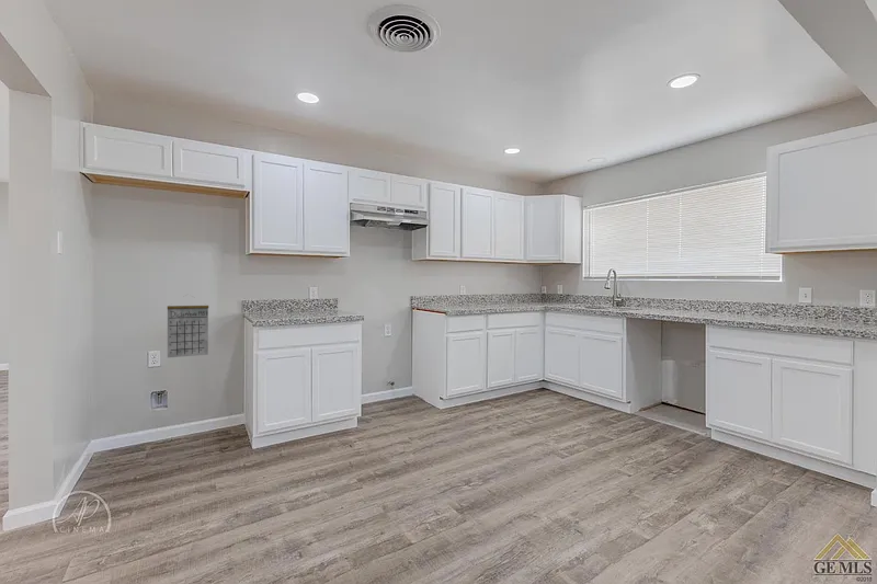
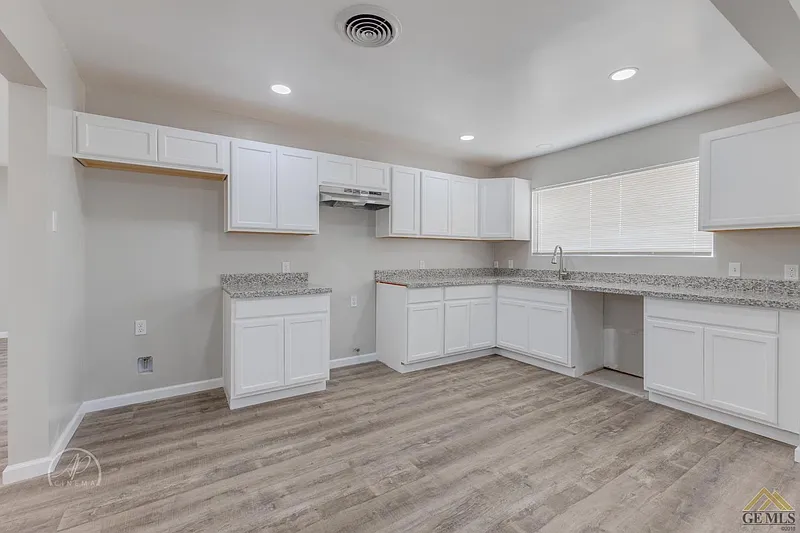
- calendar (187, 324)
